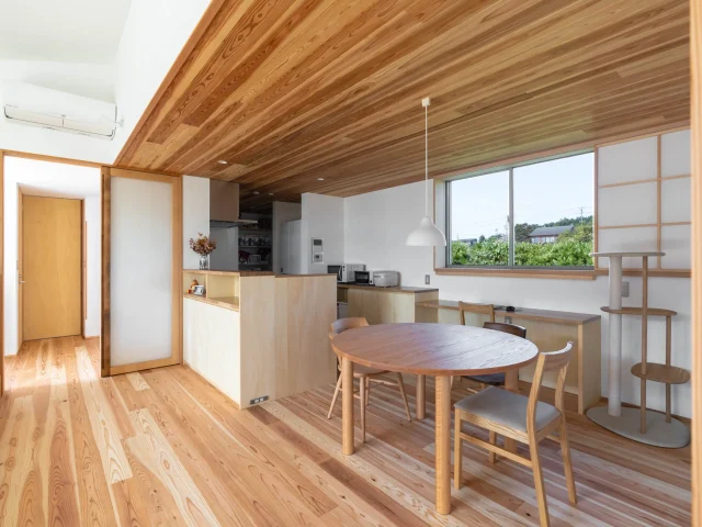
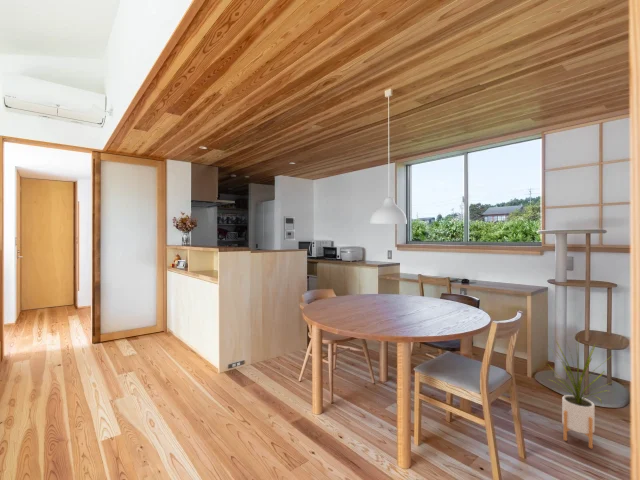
+ house plant (577, 388)
